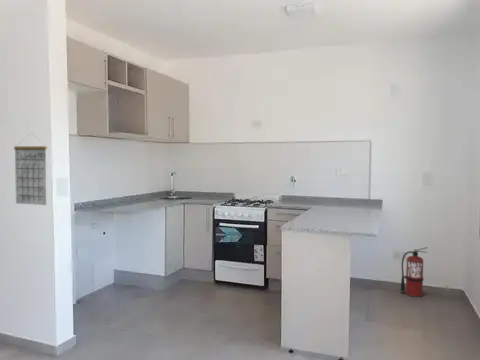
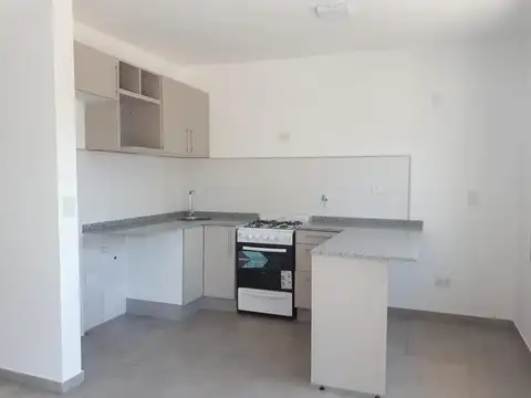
- calendar (30, 168)
- fire extinguisher (414, 270)
